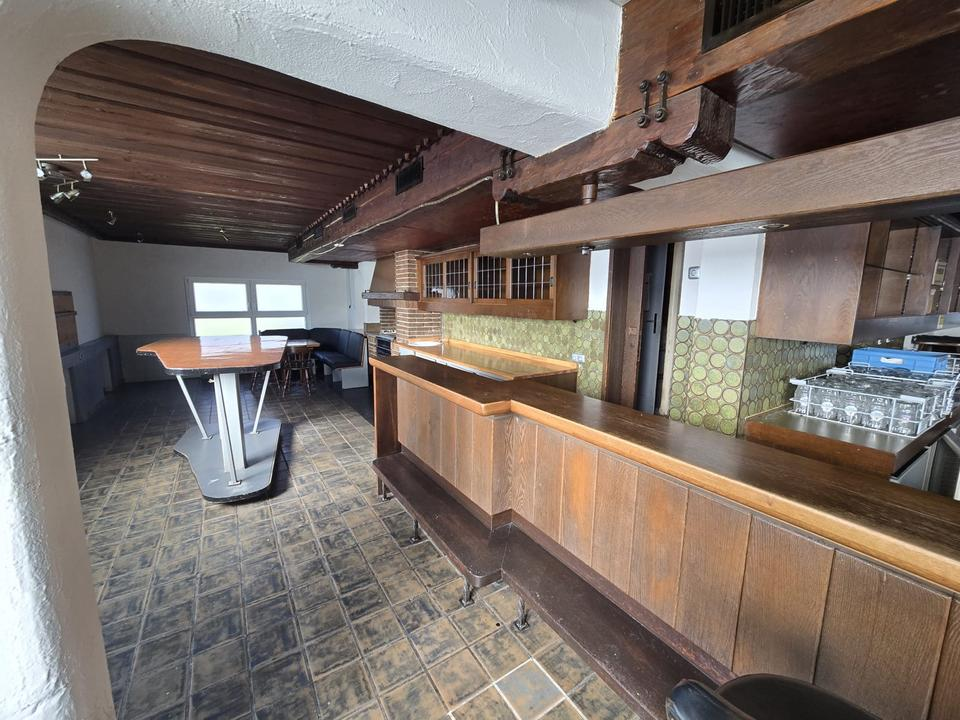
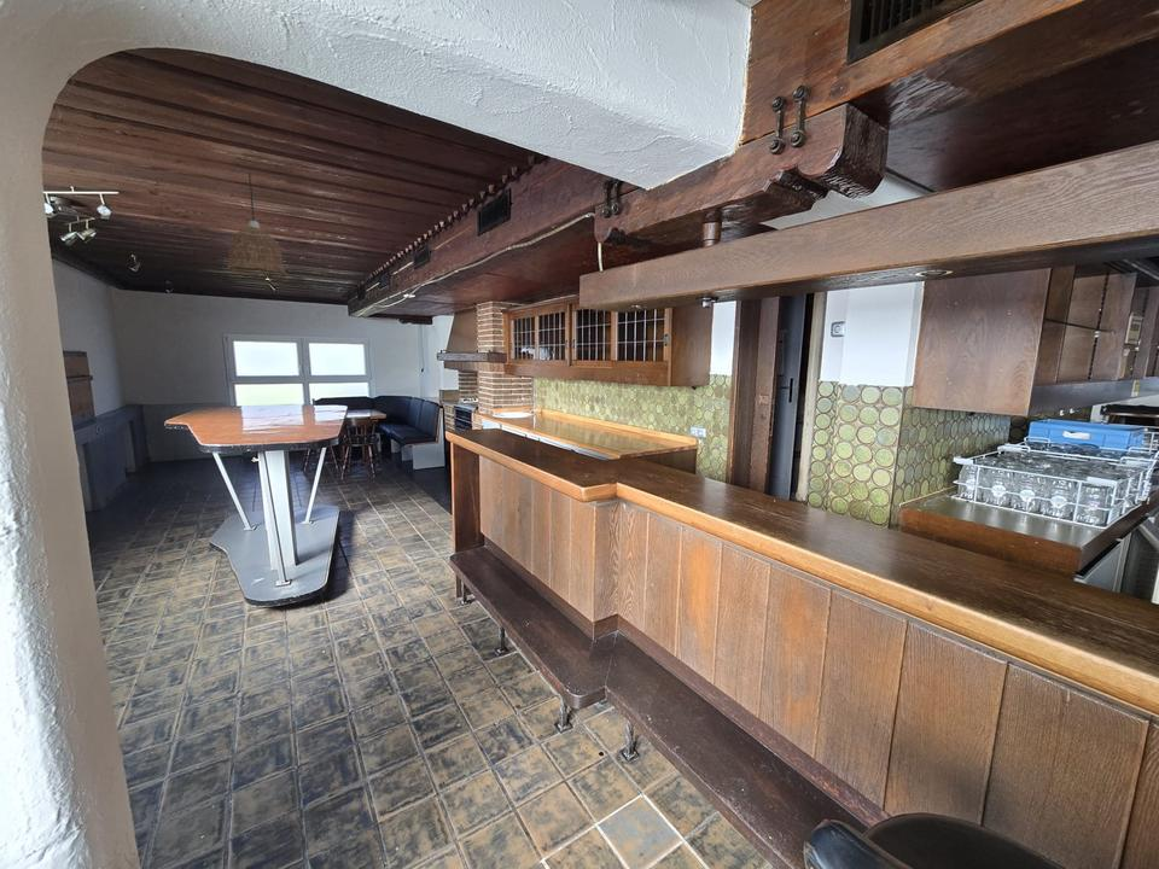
+ pendant lamp (254, 223)
